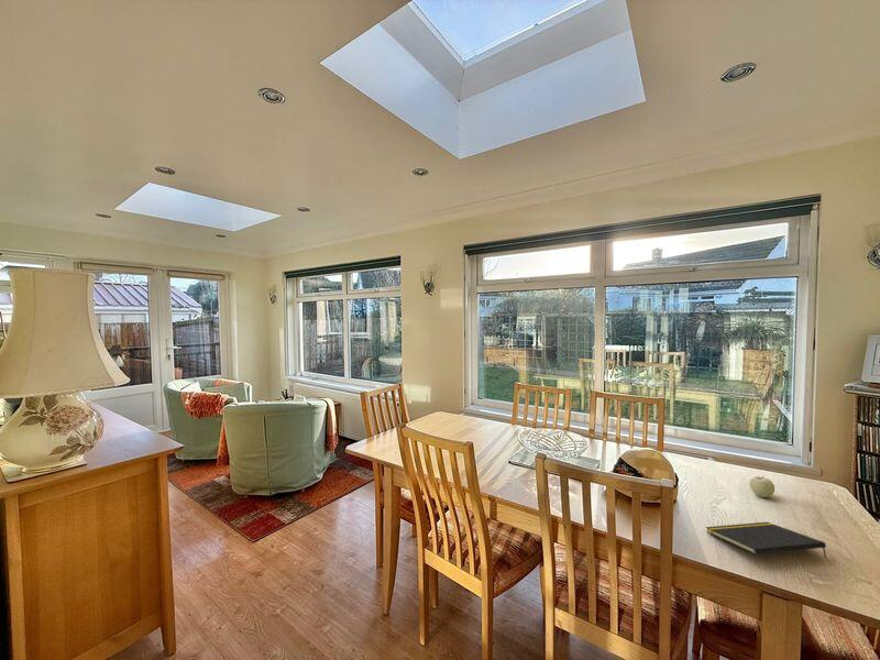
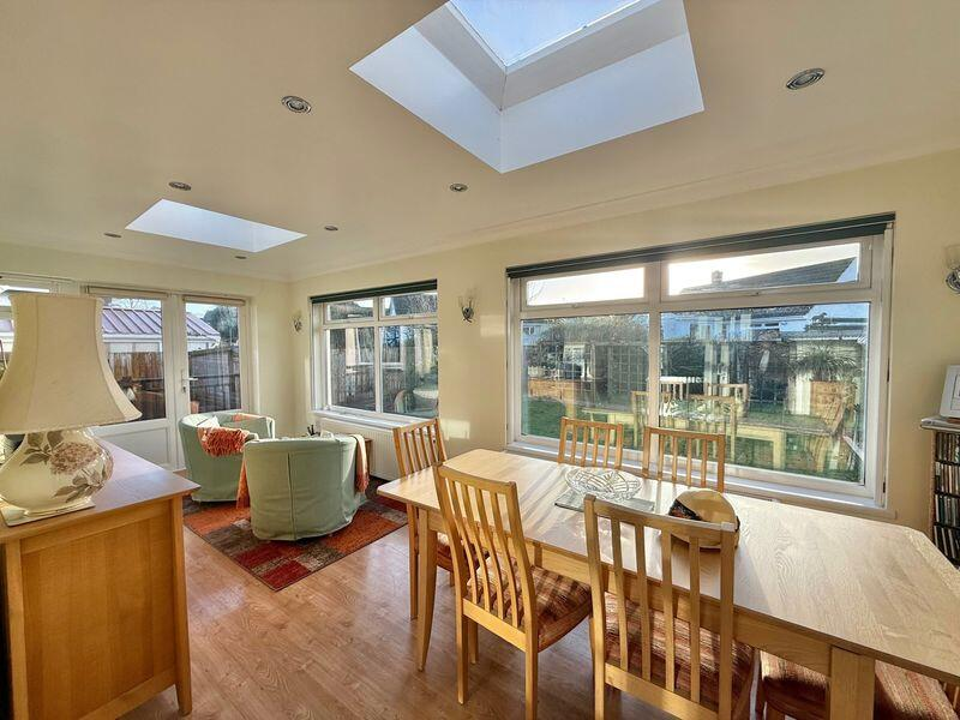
- fruit (761, 485)
- notepad (761, 537)
